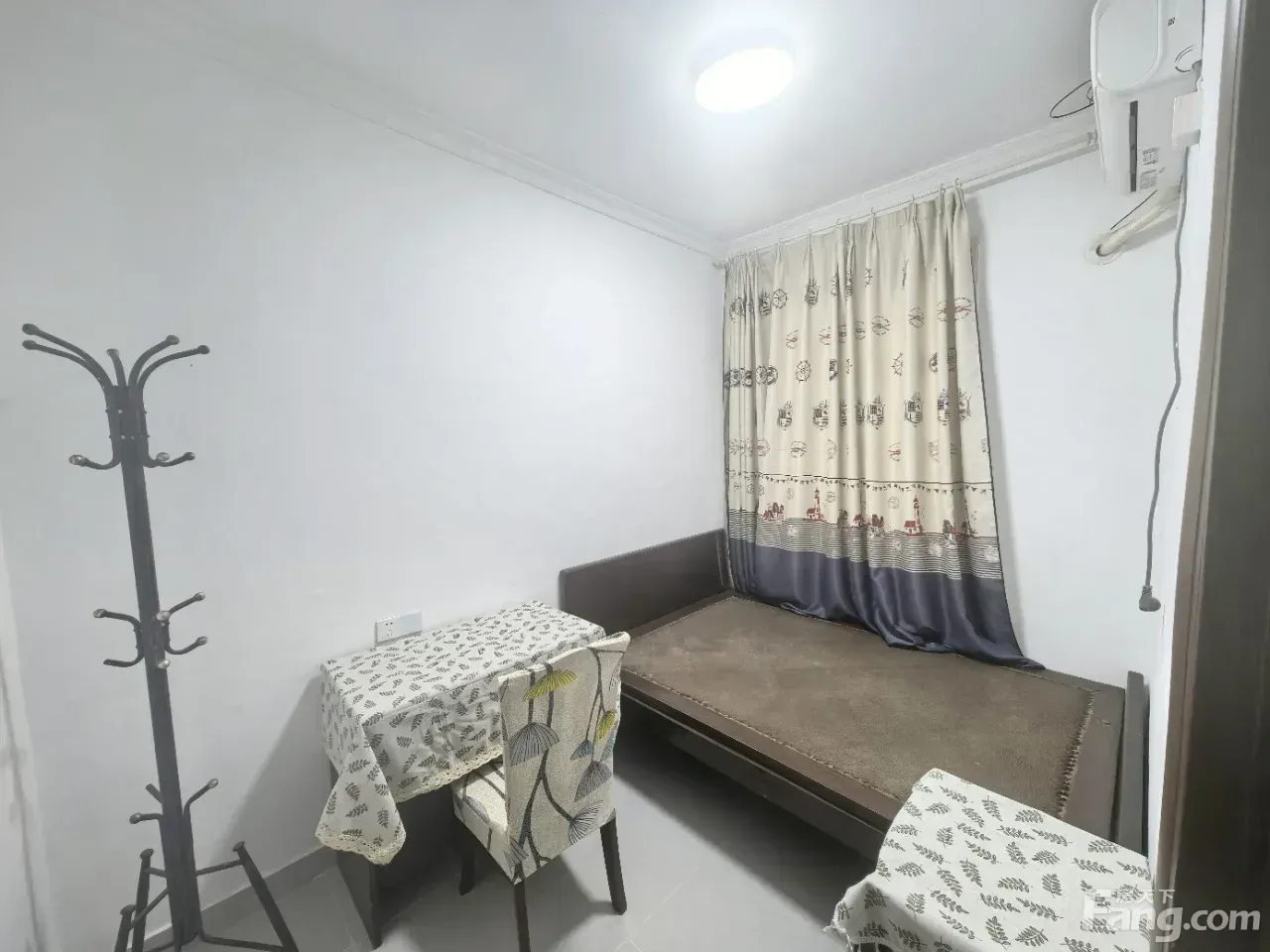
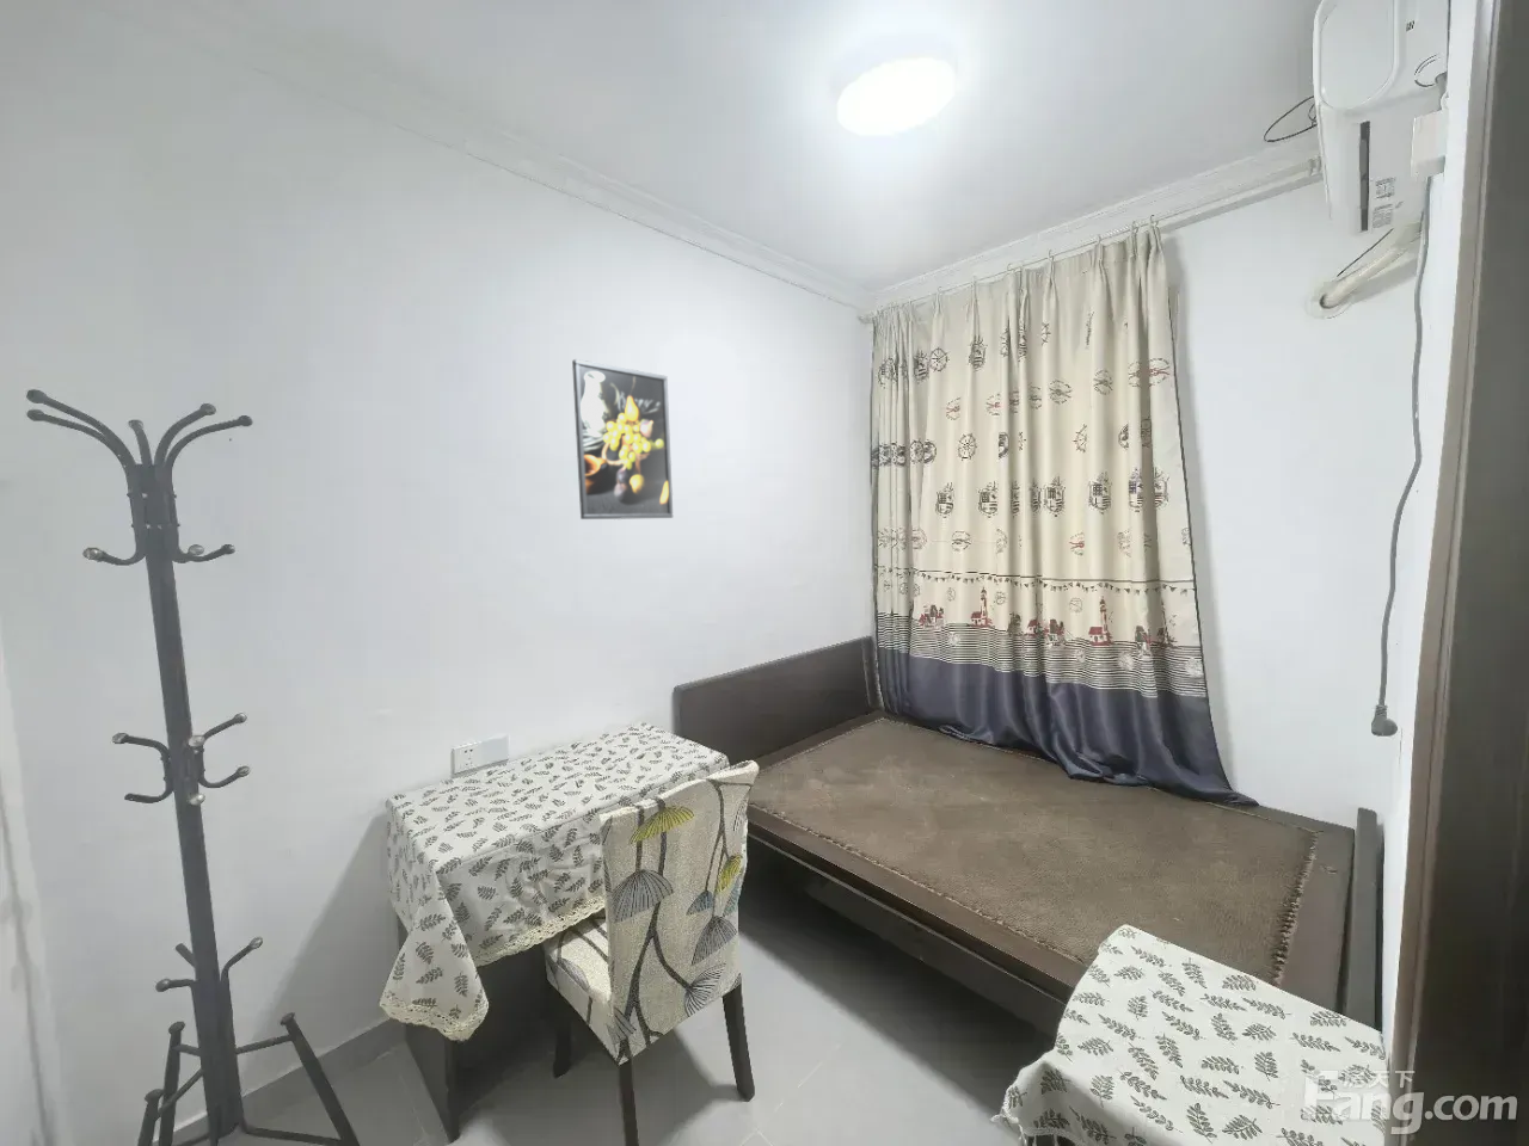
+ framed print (626, 444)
